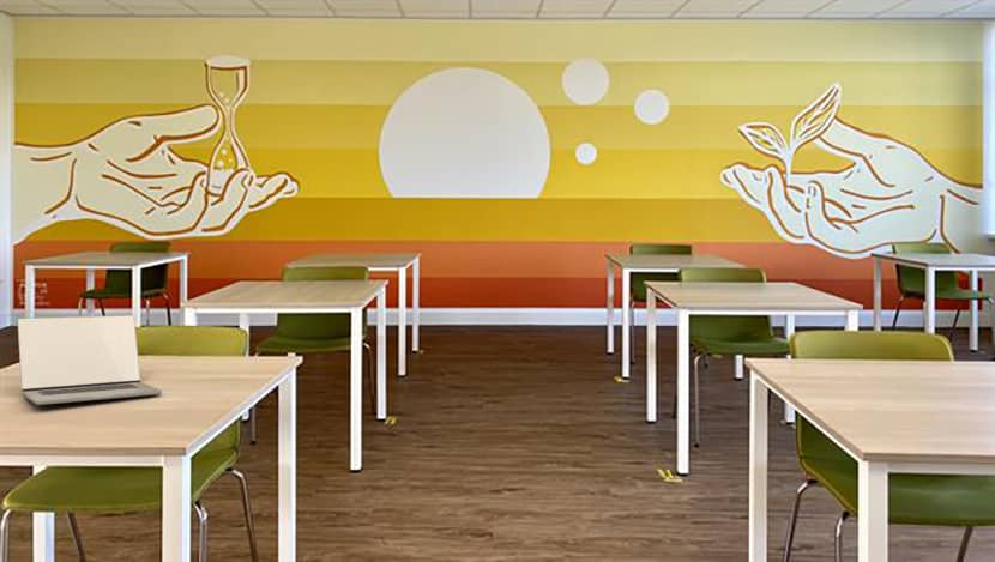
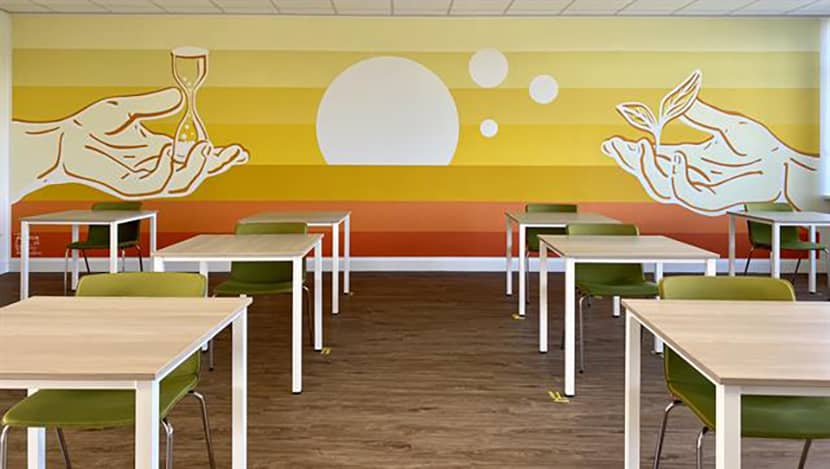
- laptop (89, 356)
